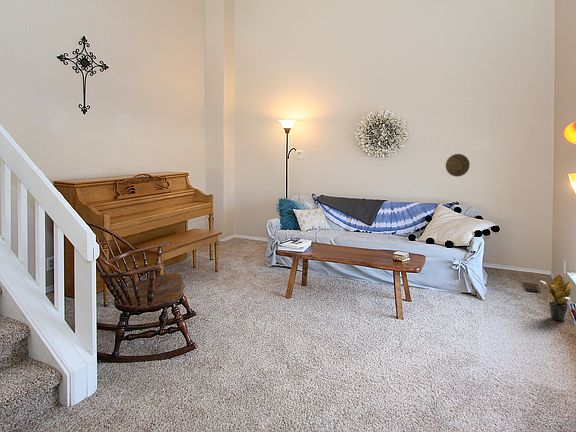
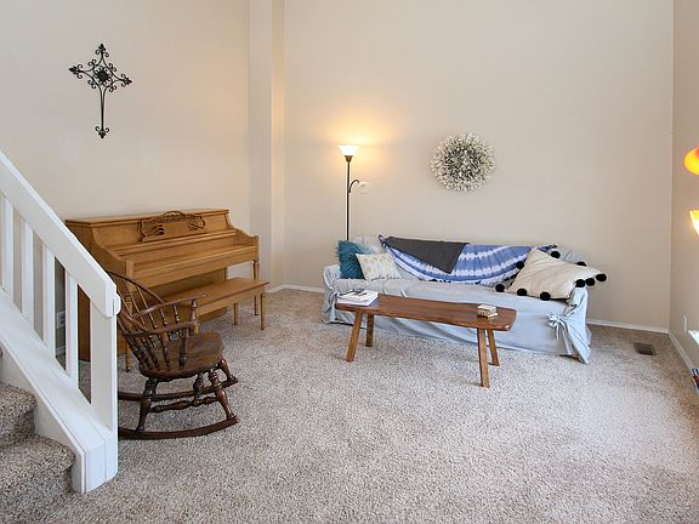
- decorative plate (457, 165)
- potted plant (557, 296)
